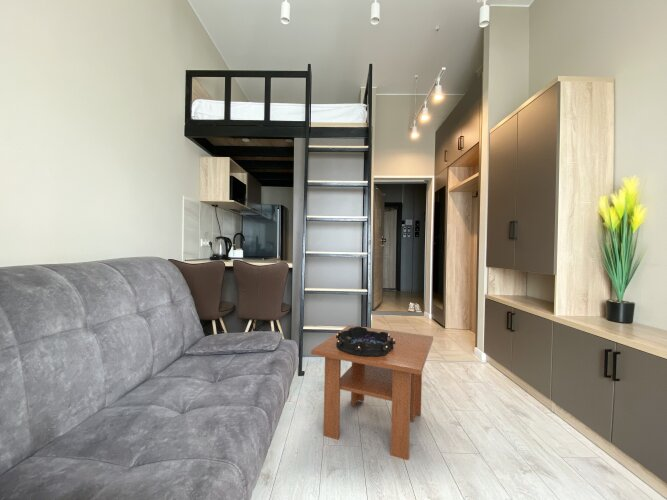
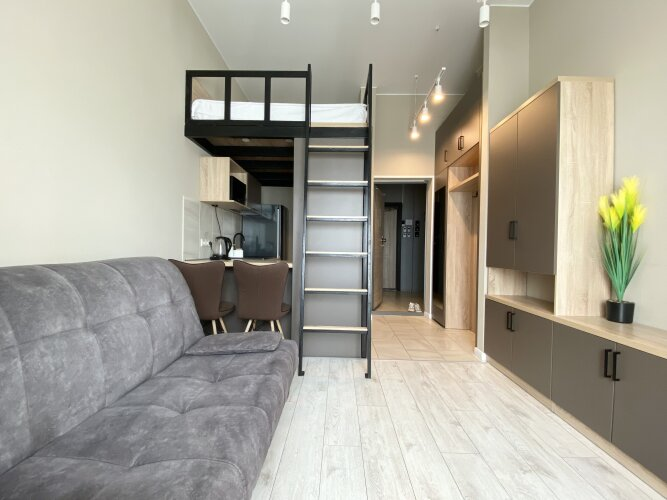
- coffee table (376, 383)
- decorative bowl (364, 339)
